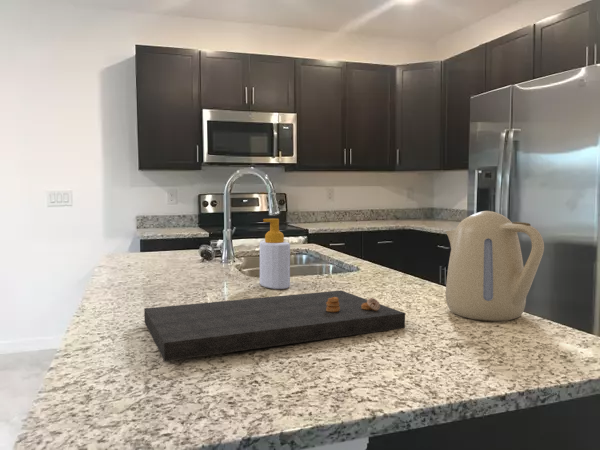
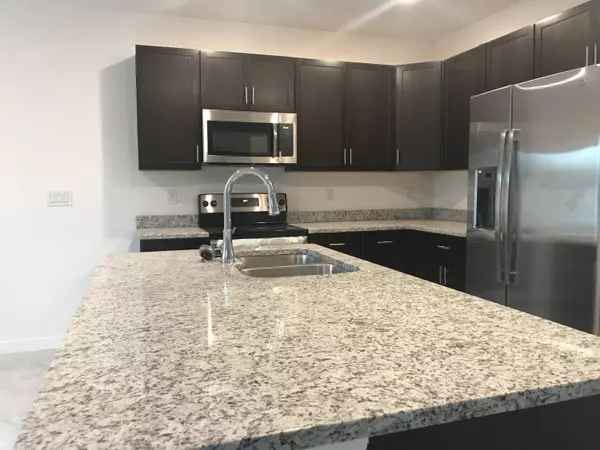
- cutting board (272, 311)
- kettle (489, 262)
- soap bottle (274, 252)
